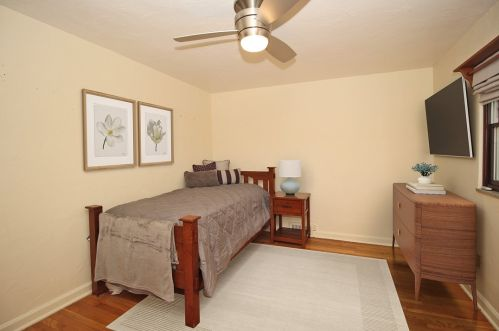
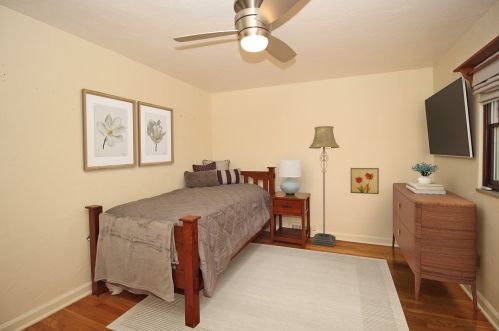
+ wall art (364, 180)
+ floor lamp (324, 184)
